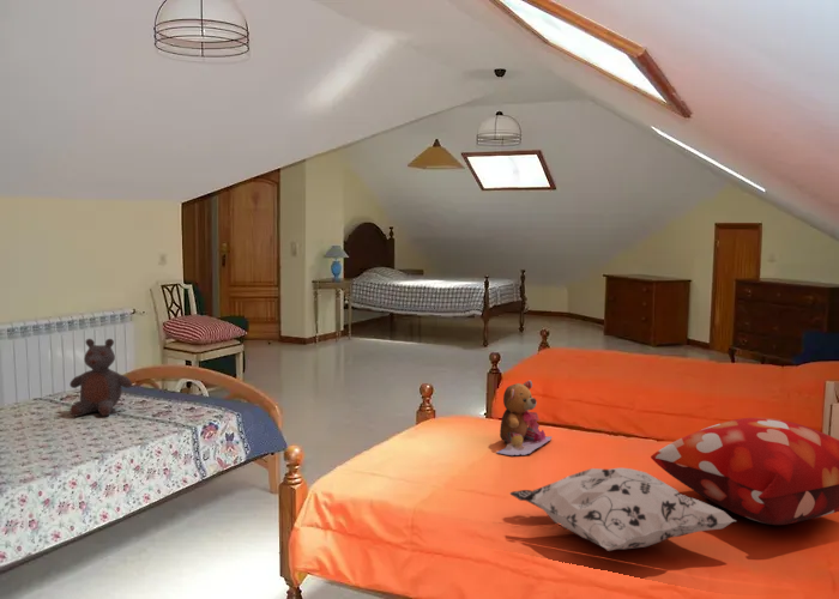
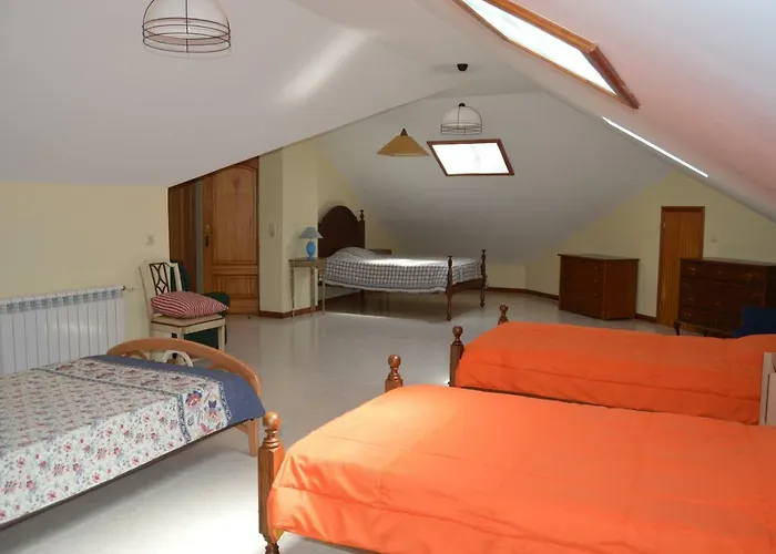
- decorative pillow (762, 466)
- teddy bear (96, 376)
- decorative pillow (616, 506)
- teddy bear (524, 415)
